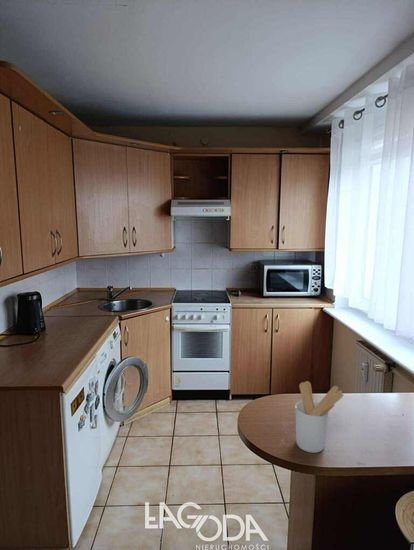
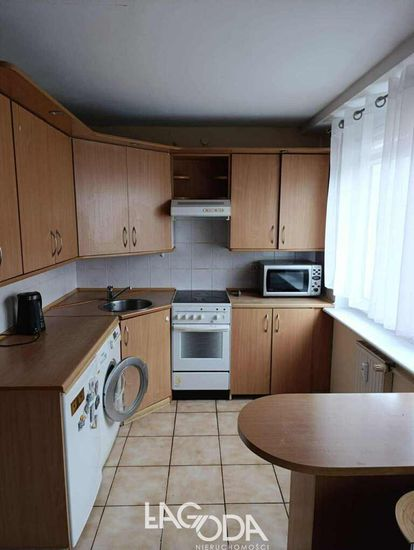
- utensil holder (319, 416)
